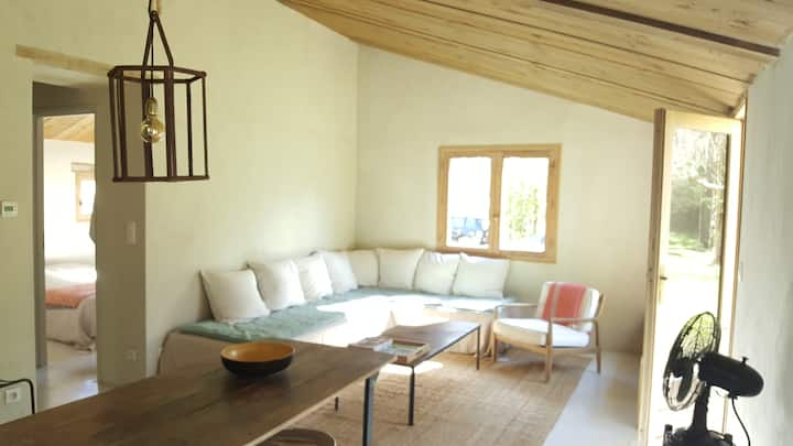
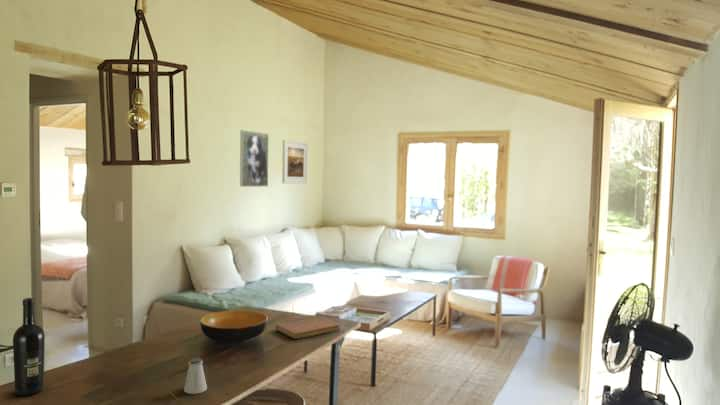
+ saltshaker (195, 374)
+ wine bottle (29, 345)
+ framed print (295, 162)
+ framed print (254, 159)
+ notebook (308, 327)
